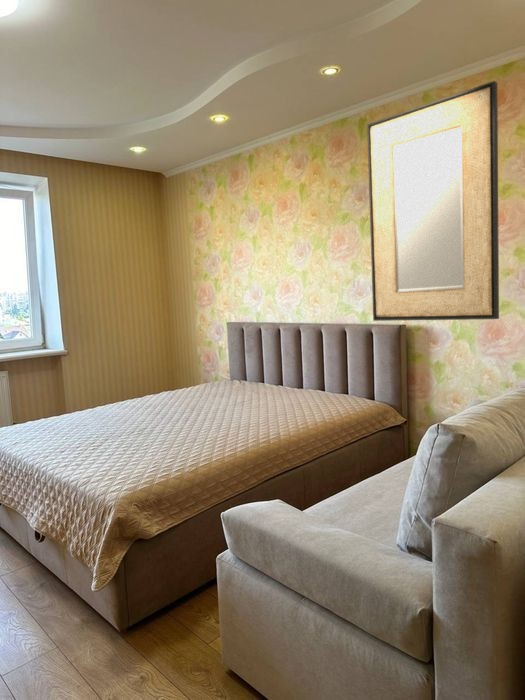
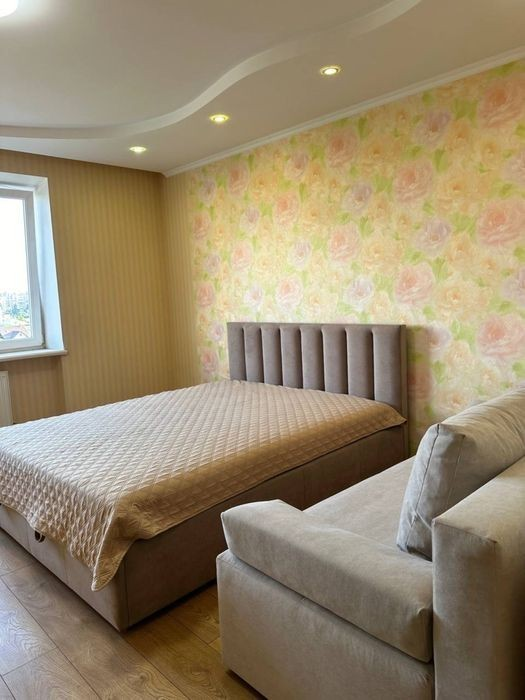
- home mirror (428, 214)
